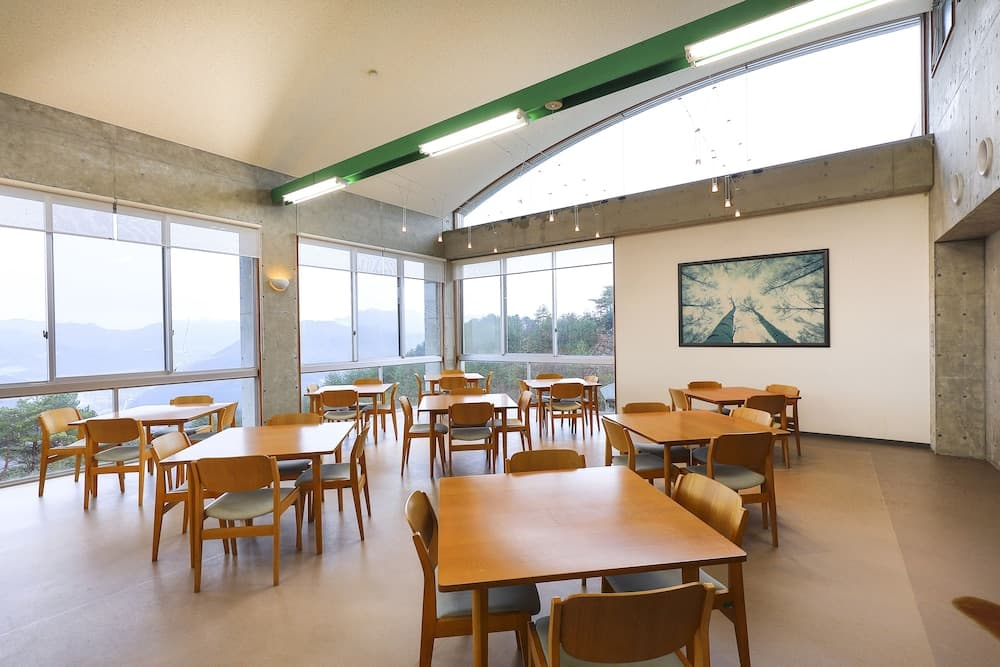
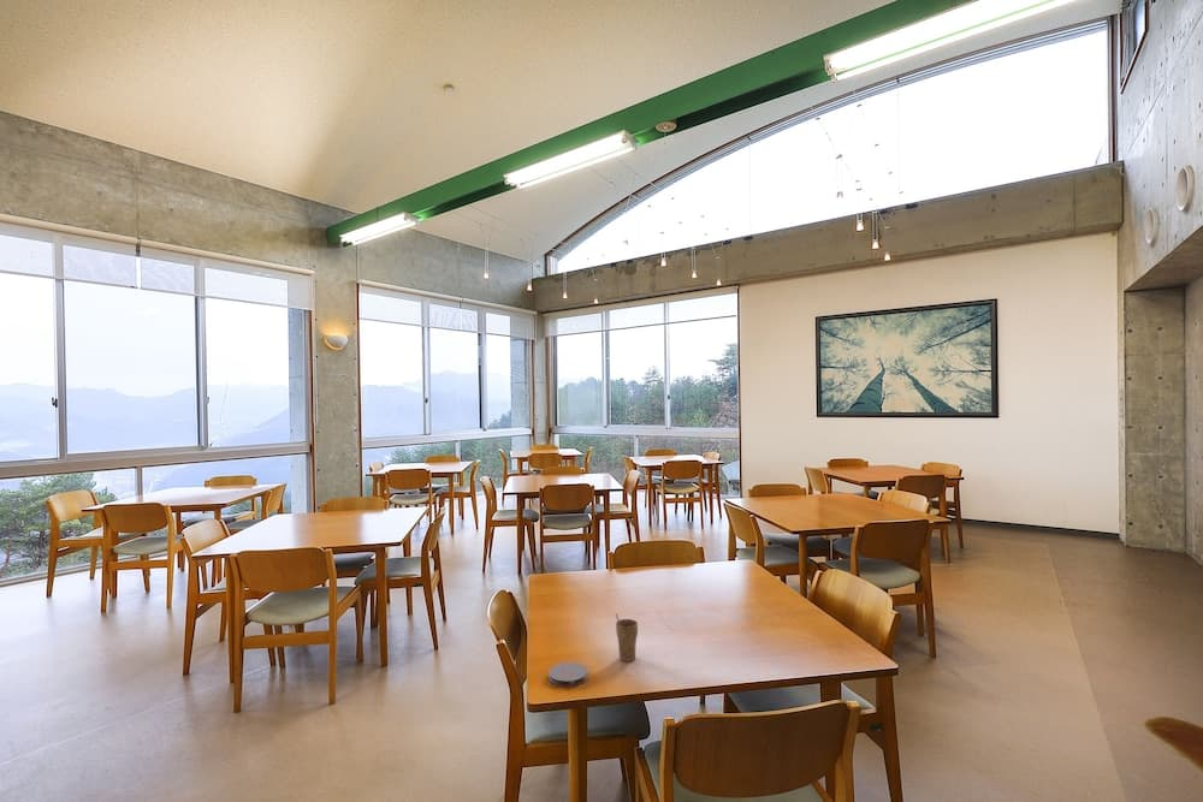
+ coaster (568, 673)
+ cup (627, 635)
